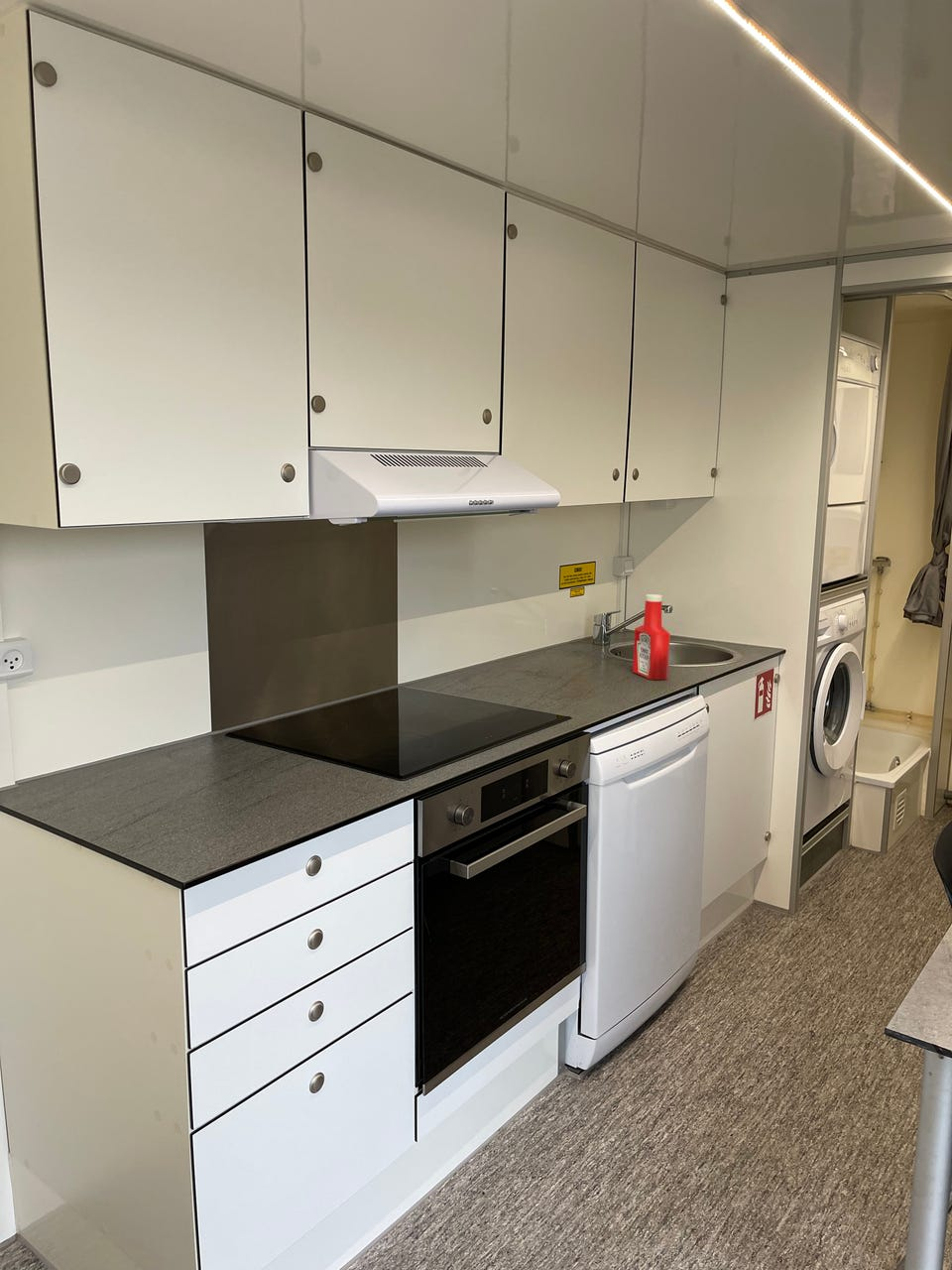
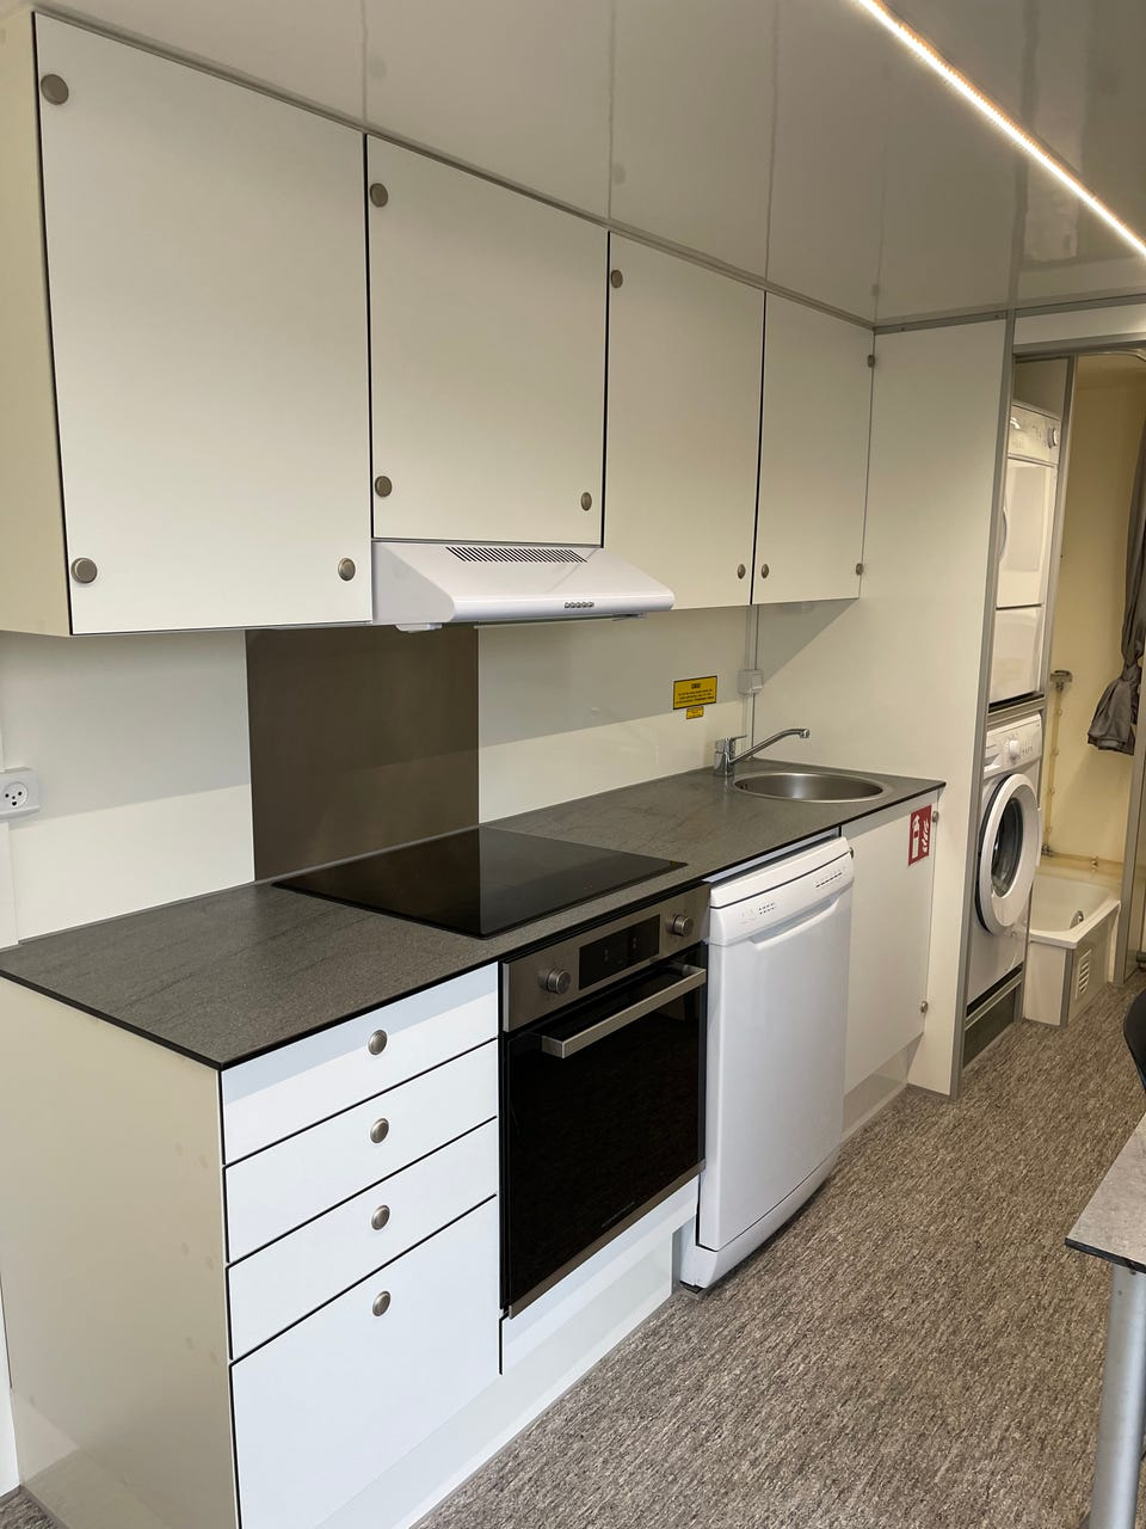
- soap bottle (652, 635)
